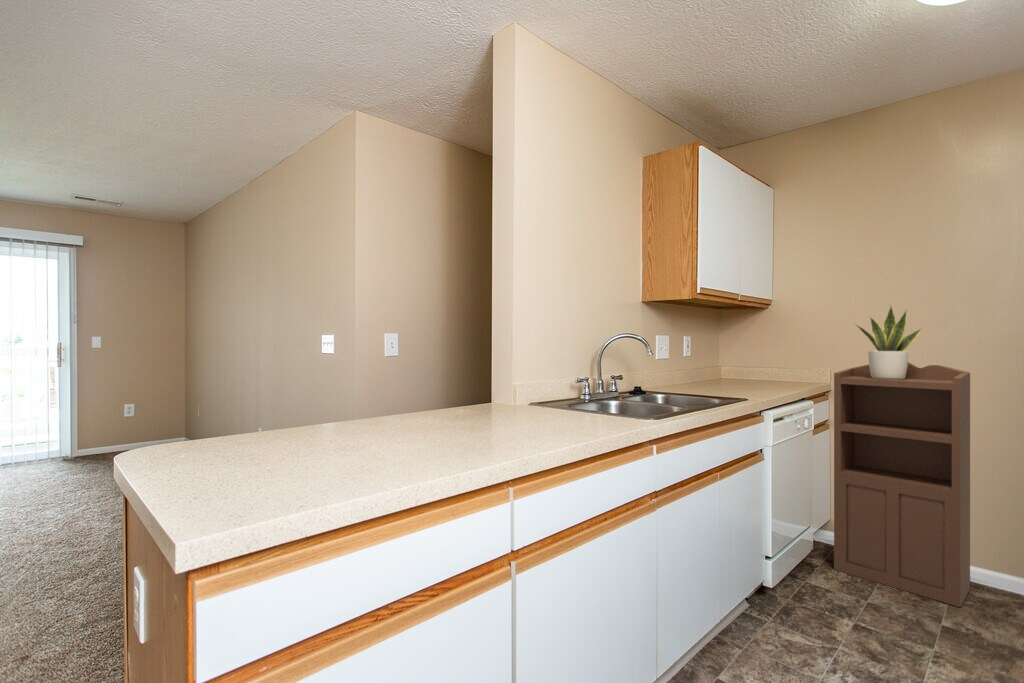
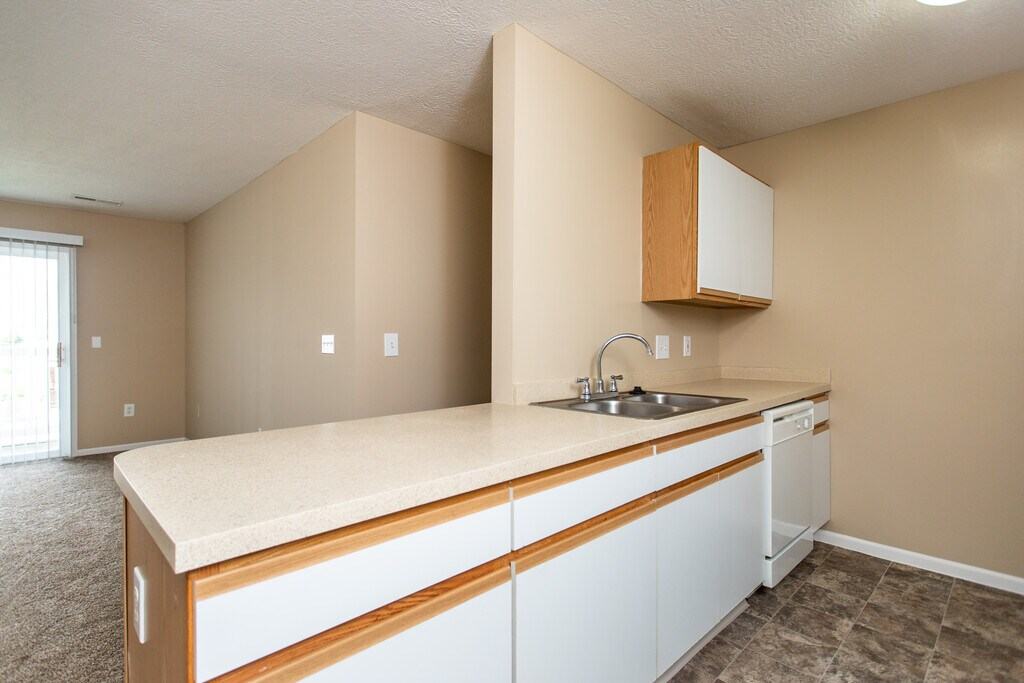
- storage cabinet (899, 470)
- potted plant (886, 340)
